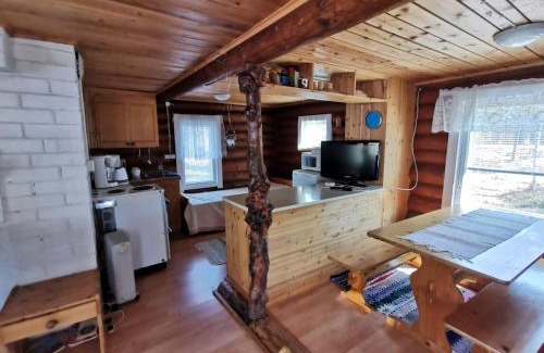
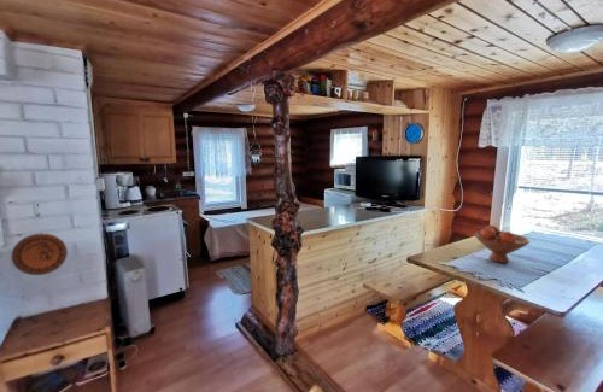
+ fruit bowl (499, 244)
+ decorative plate (40, 253)
